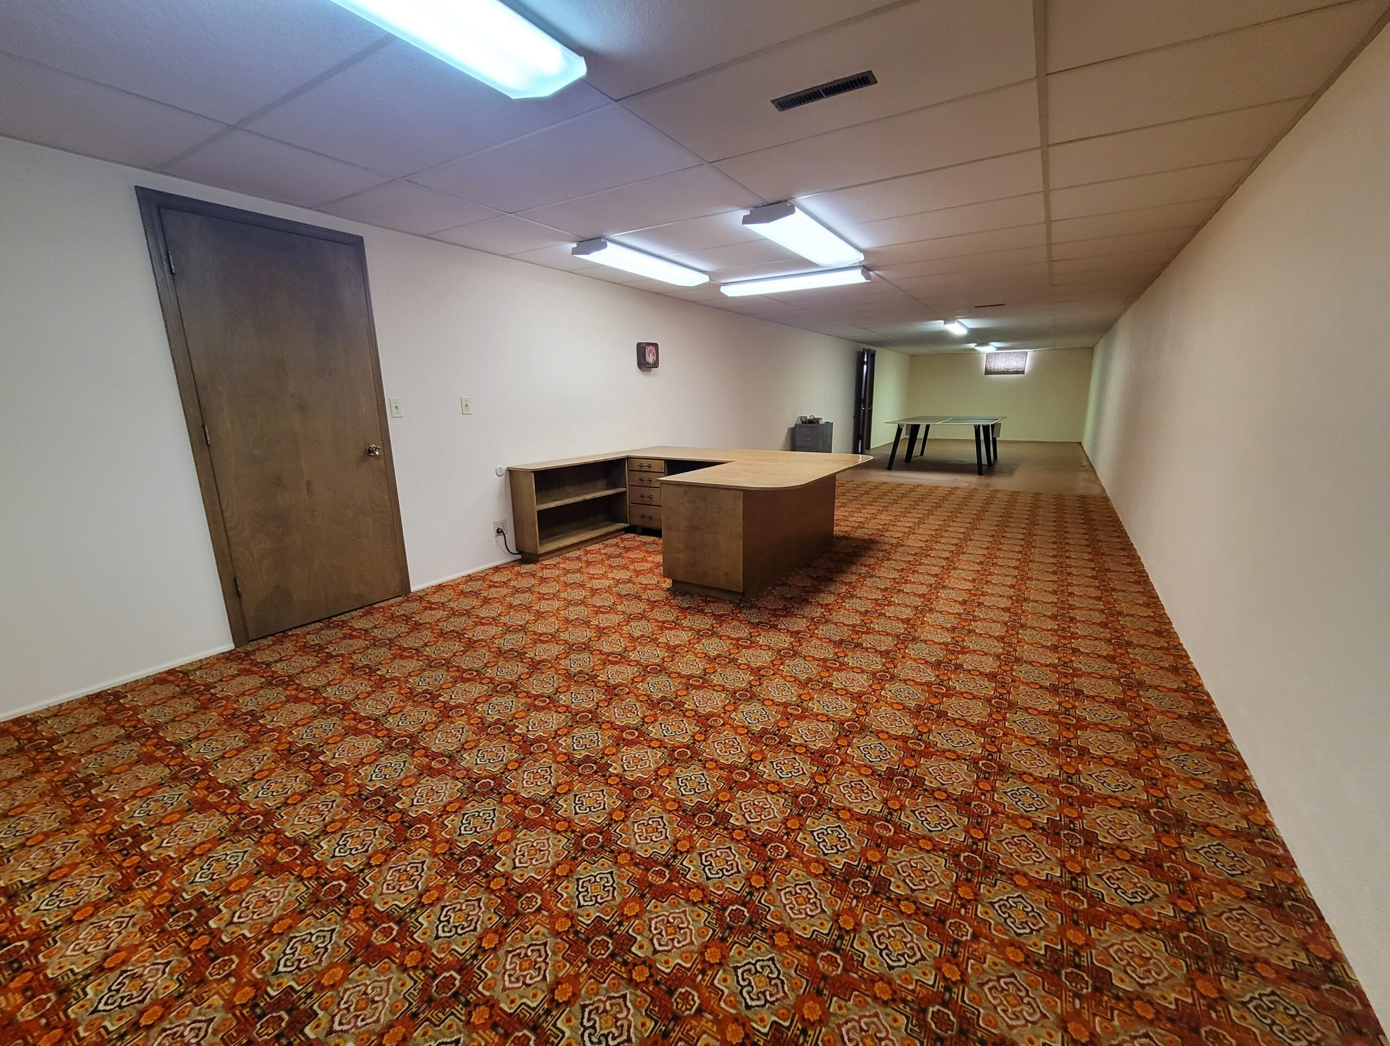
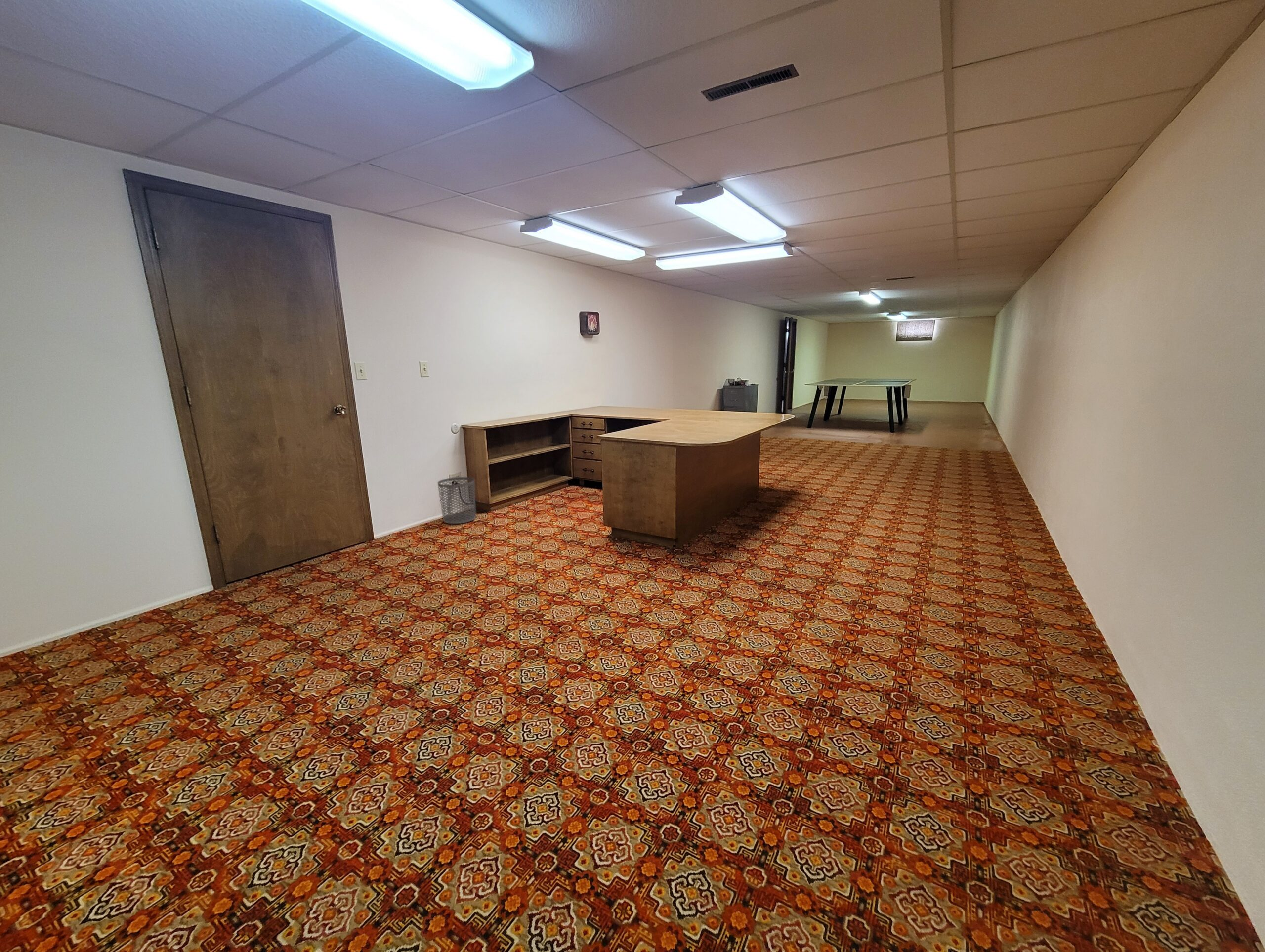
+ waste bin (458, 500)
